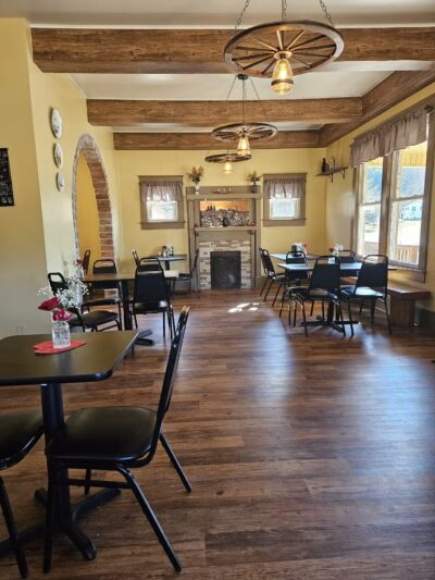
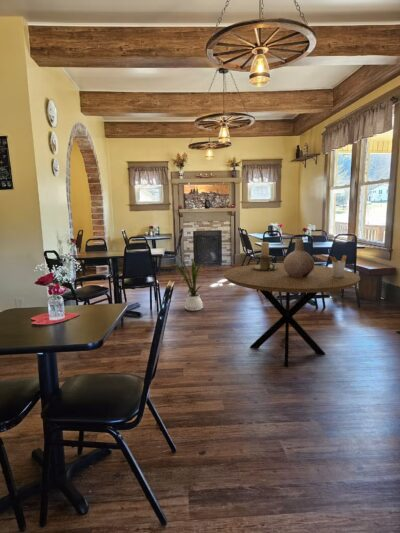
+ utensil holder (336, 265)
+ candle holder (265, 255)
+ dining table (287, 312)
+ house plant (190, 281)
+ vase (298, 257)
